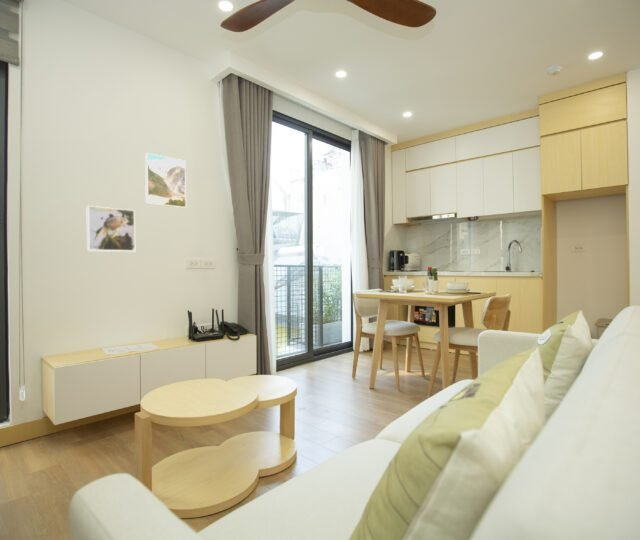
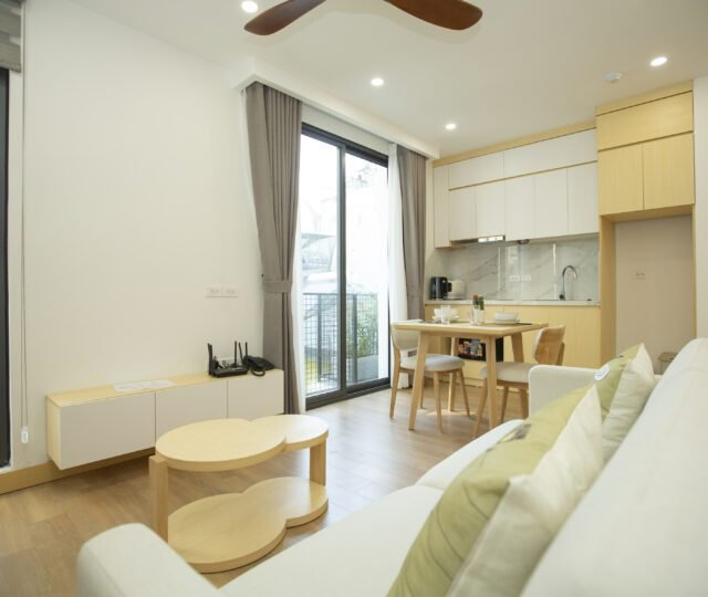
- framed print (111, 229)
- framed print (166, 181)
